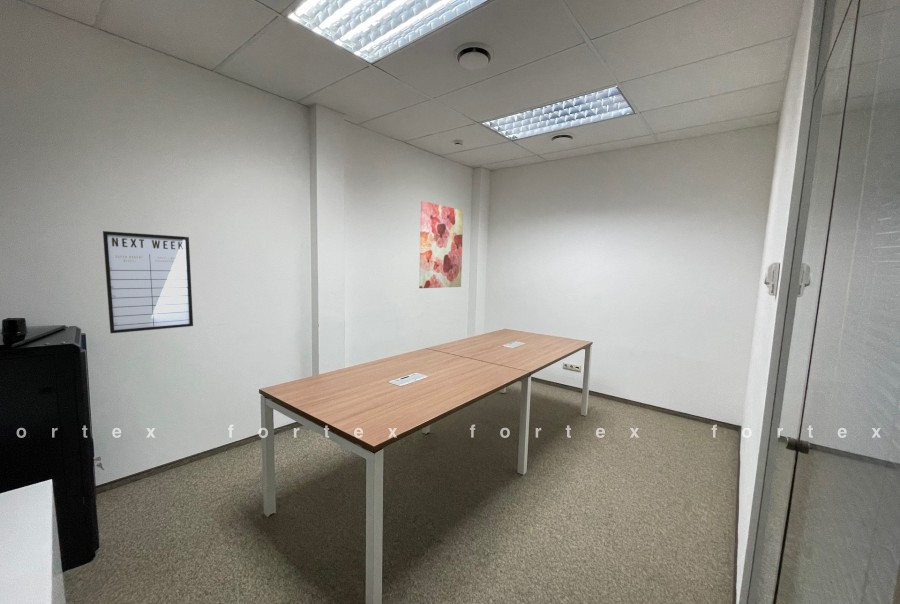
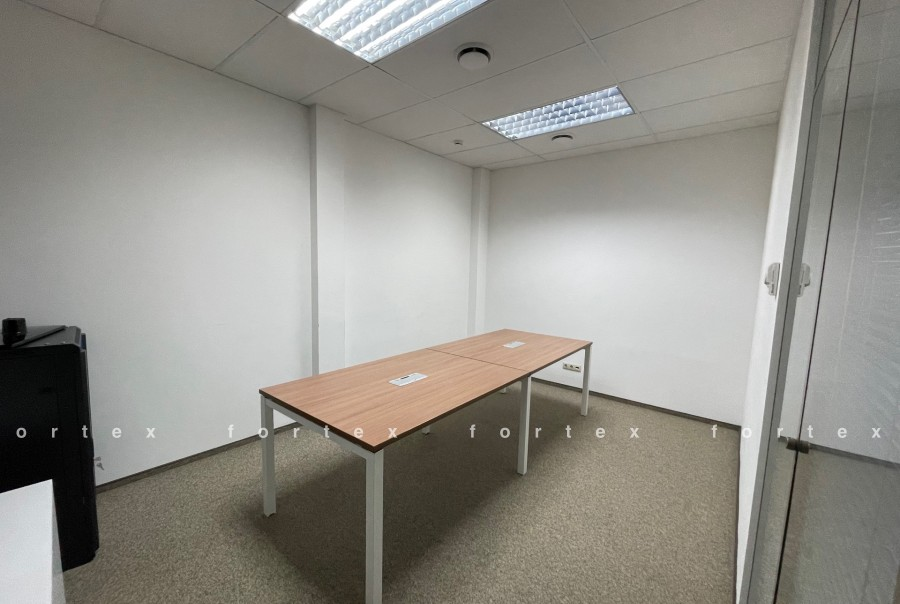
- wall art (442, 247)
- writing board (151, 282)
